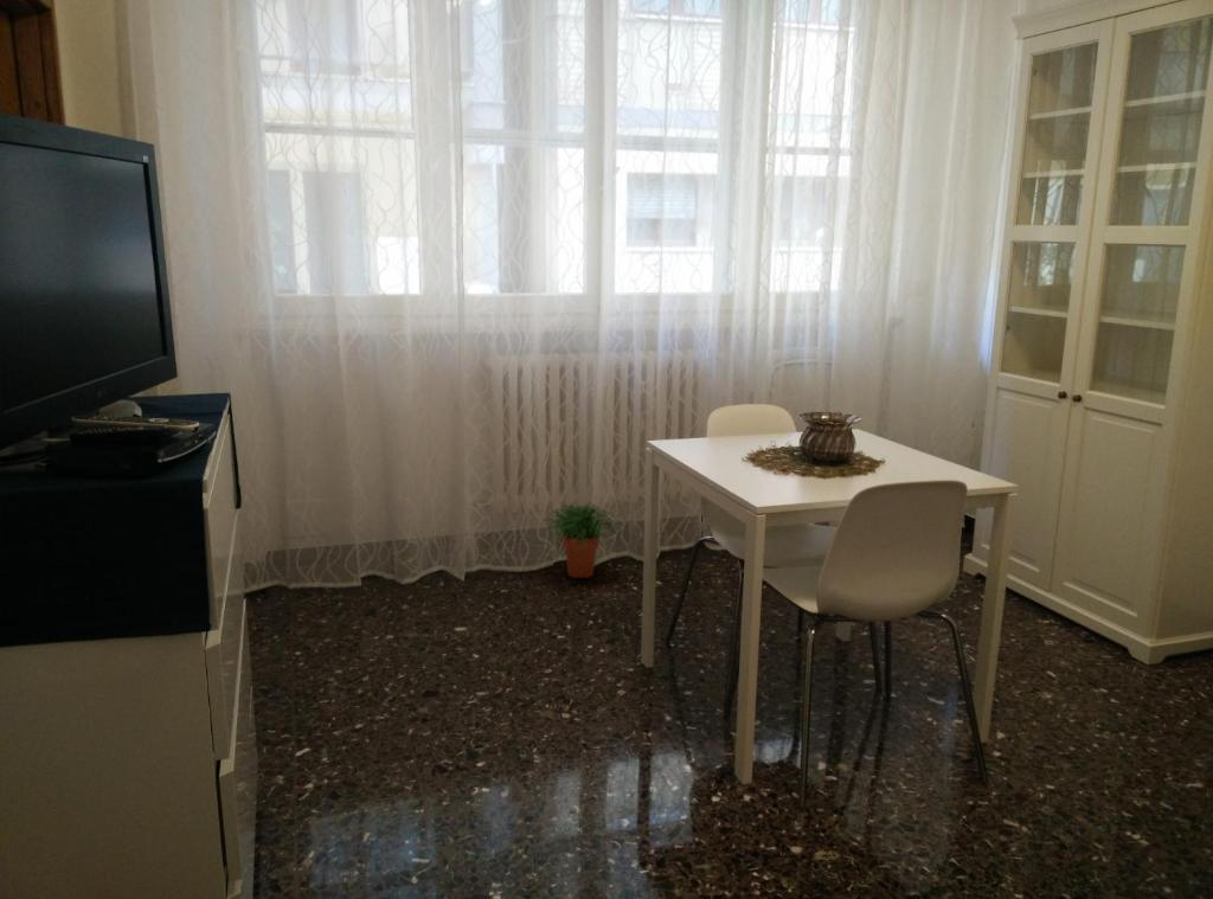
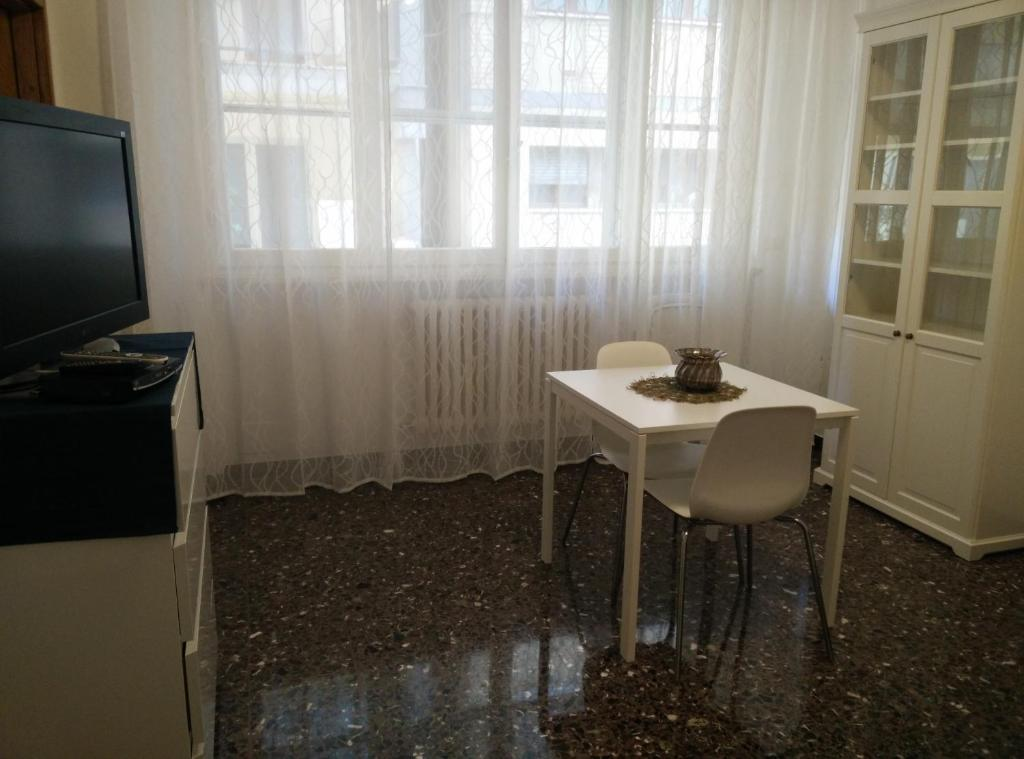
- potted plant (582, 539)
